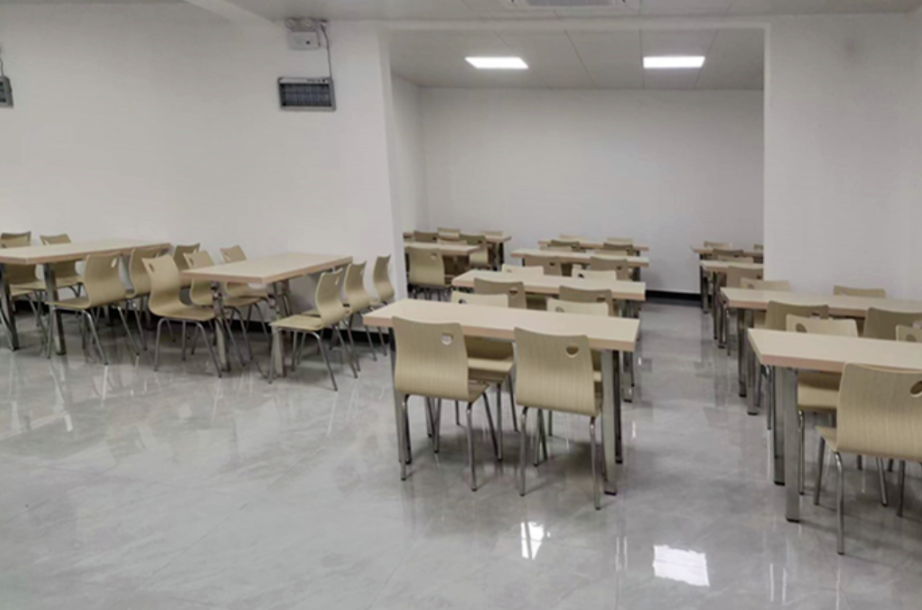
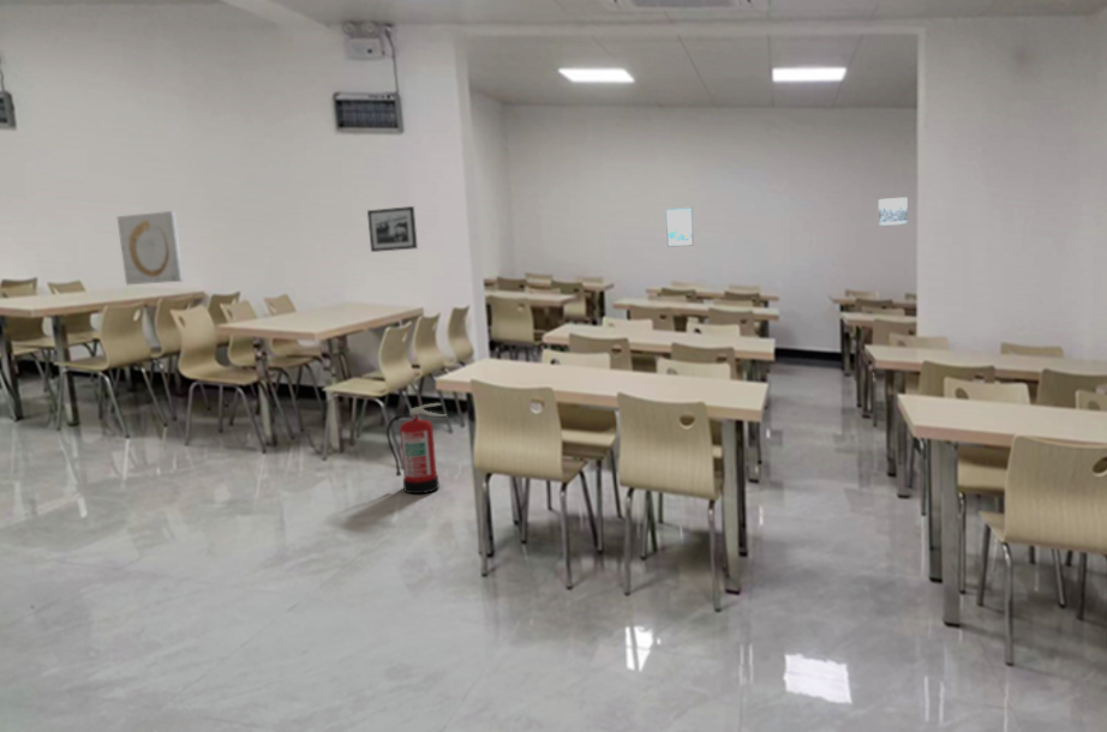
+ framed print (680, 227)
+ wall art (892, 211)
+ picture frame (391, 229)
+ fire extinguisher (418, 446)
+ wall art (150, 248)
